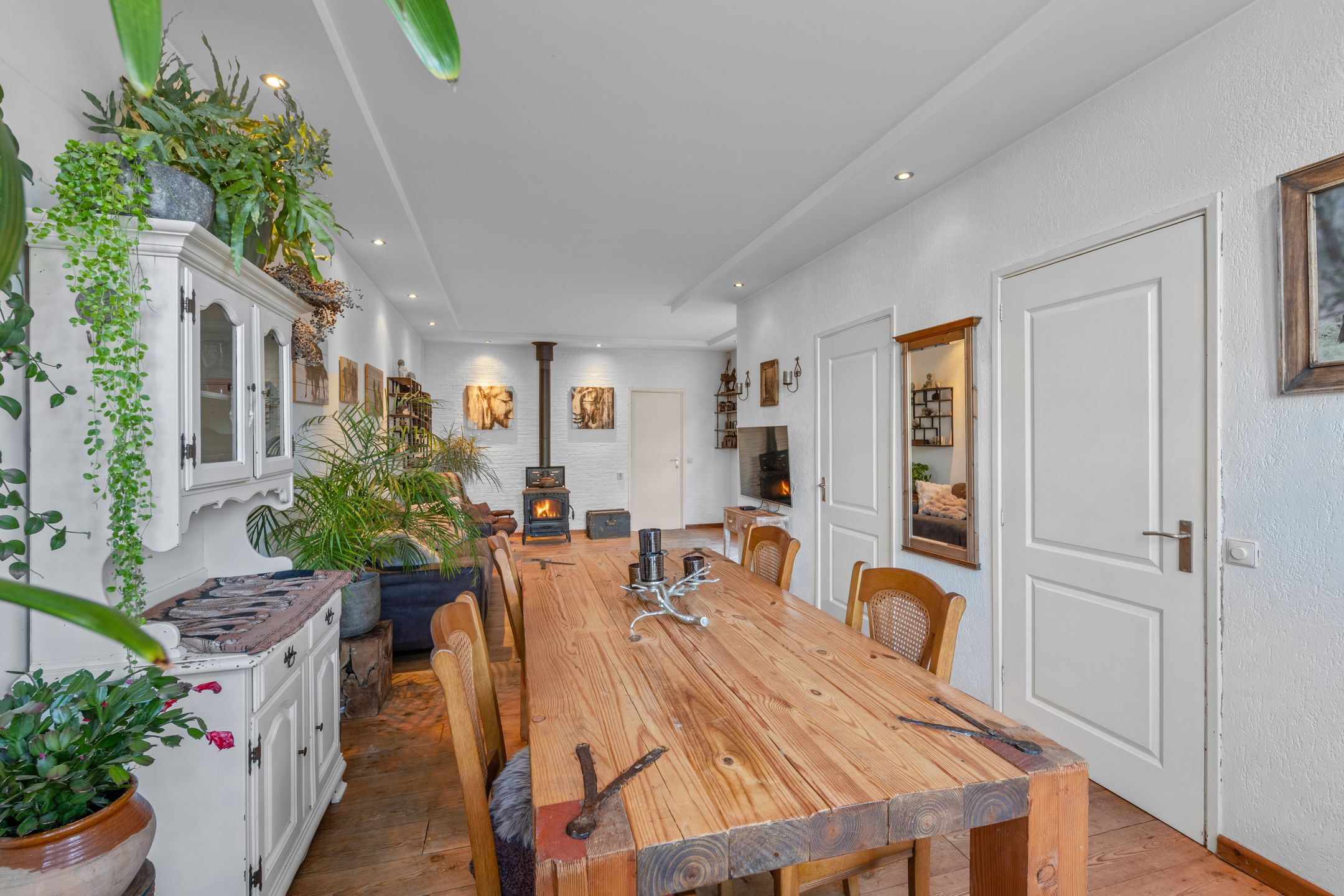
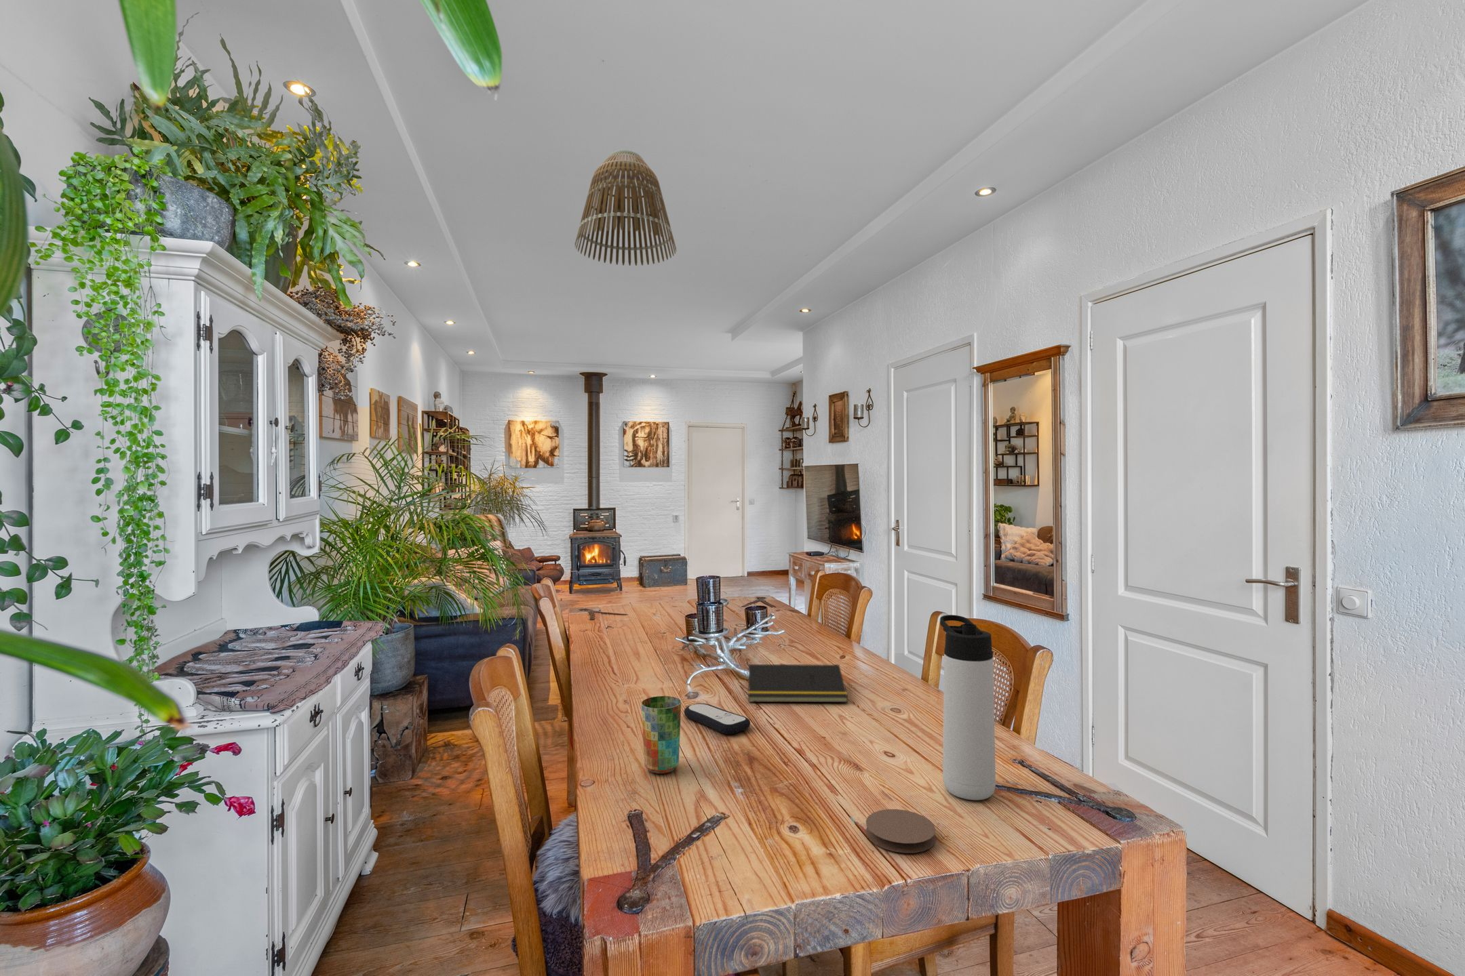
+ remote control (715, 717)
+ lamp shade (625, 202)
+ cup (662, 734)
+ thermos bottle (964, 703)
+ notepad (796, 682)
+ coaster (900, 830)
